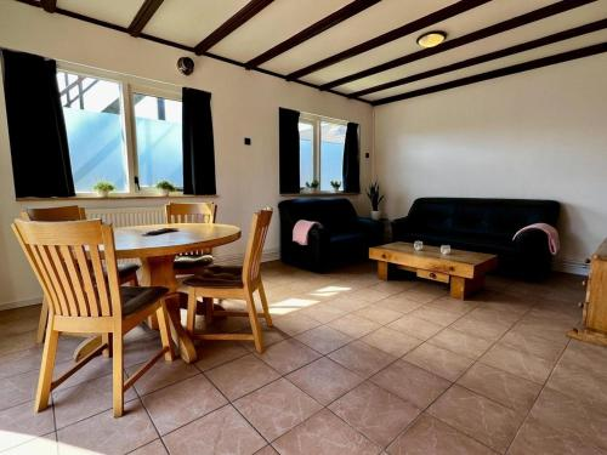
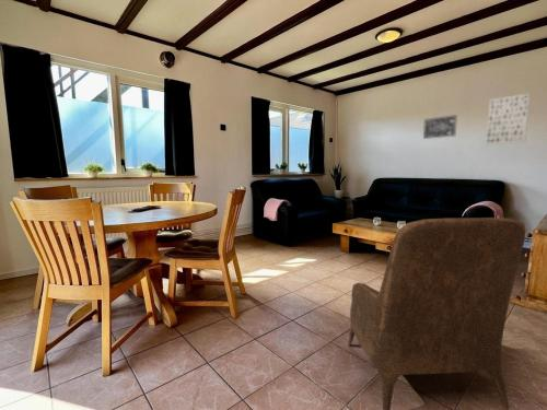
+ wall art (507, 120)
+ wall art (439, 127)
+ armchair (420, 293)
